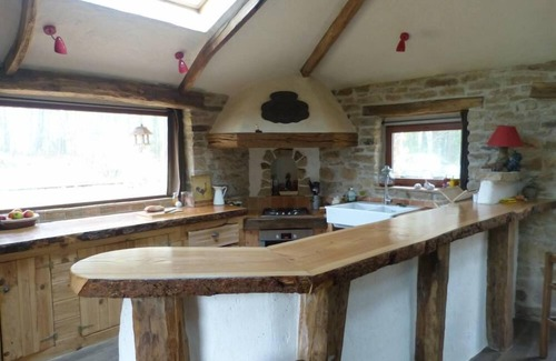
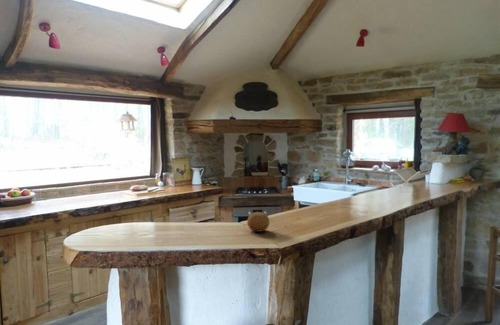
+ fruit (258, 221)
